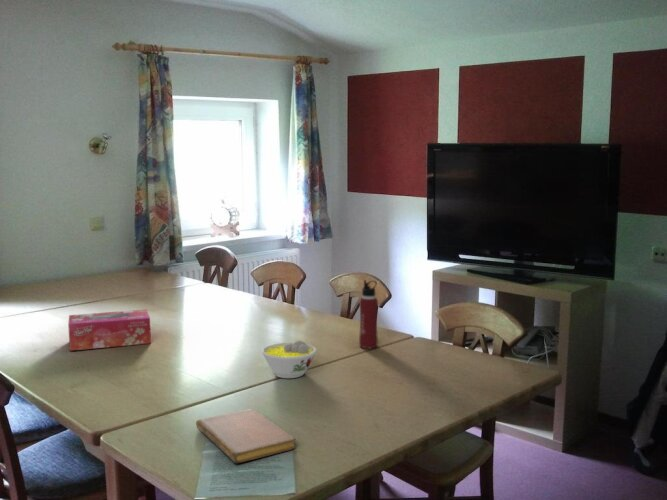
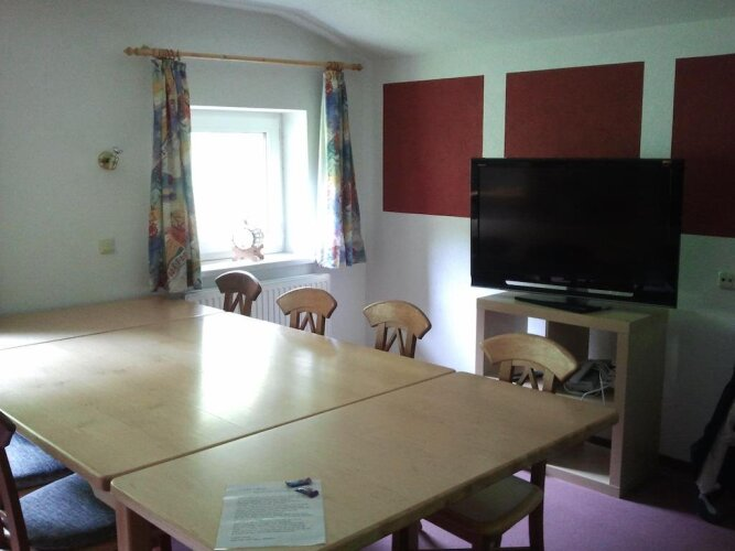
- tissue box (109, 329)
- bowl (289, 358)
- water bottle (368, 313)
- notebook (244, 433)
